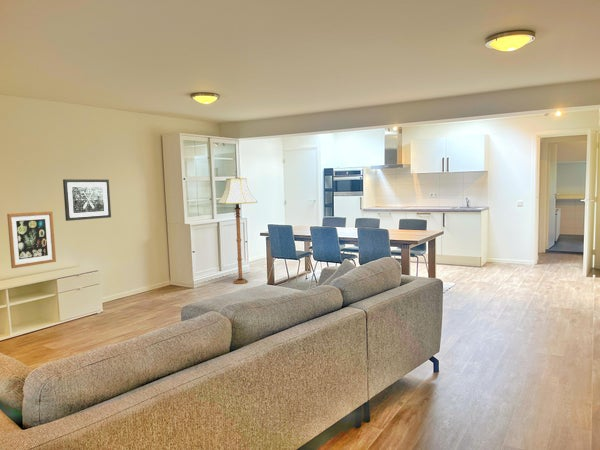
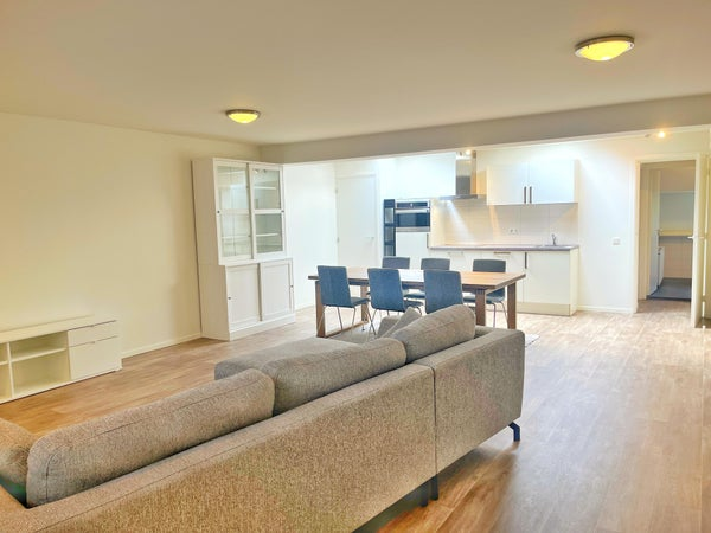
- floor lamp (238, 229)
- wall art (88, 199)
- wall art (32, 238)
